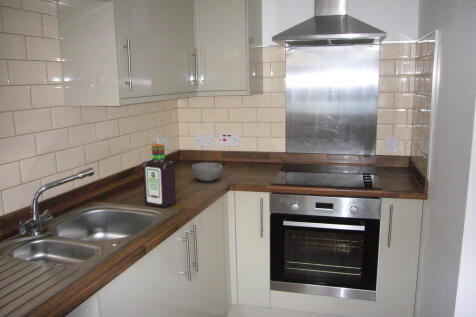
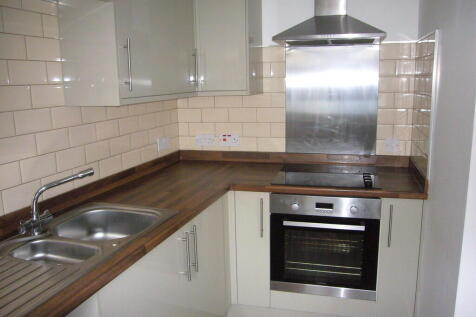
- bowl (207, 172)
- bottle (159, 174)
